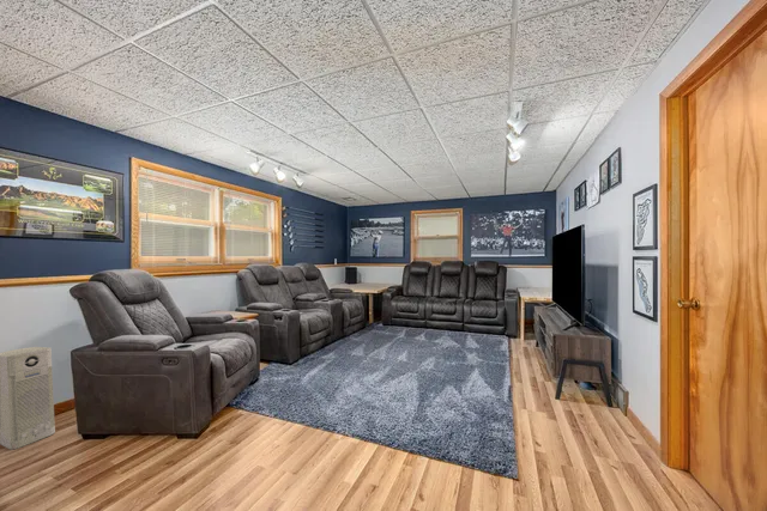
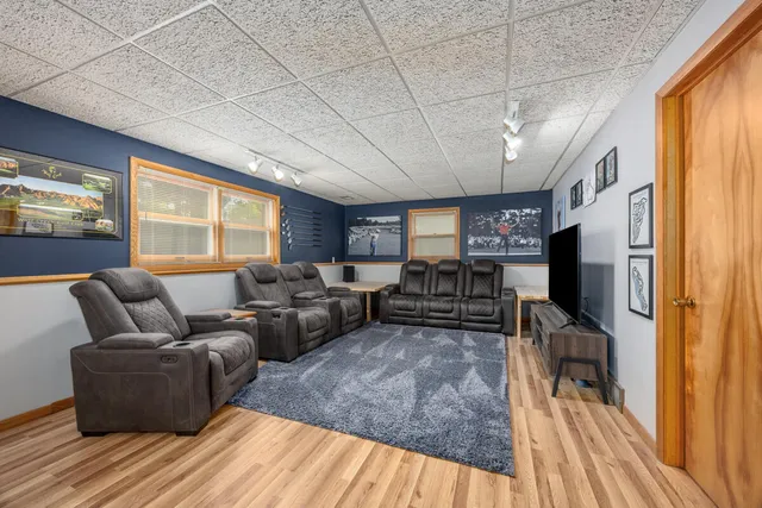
- air purifier (23, 393)
